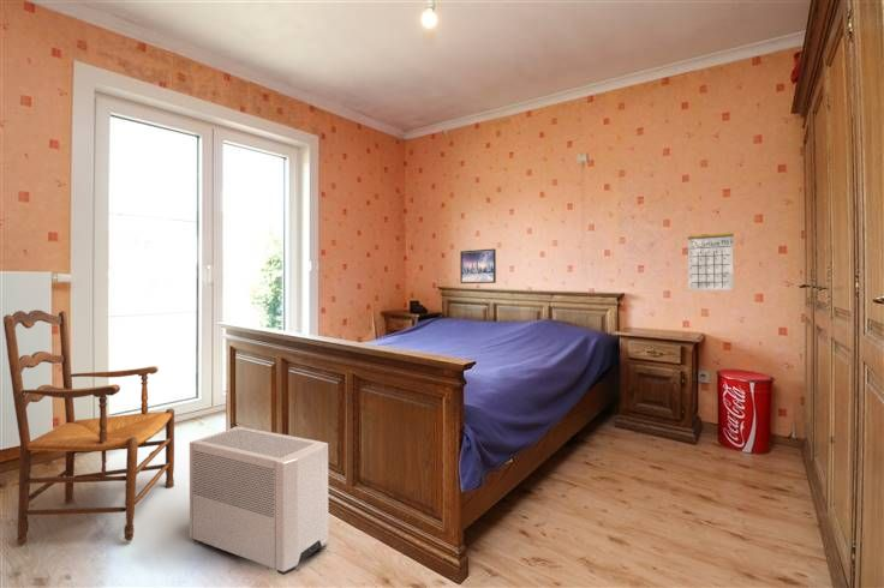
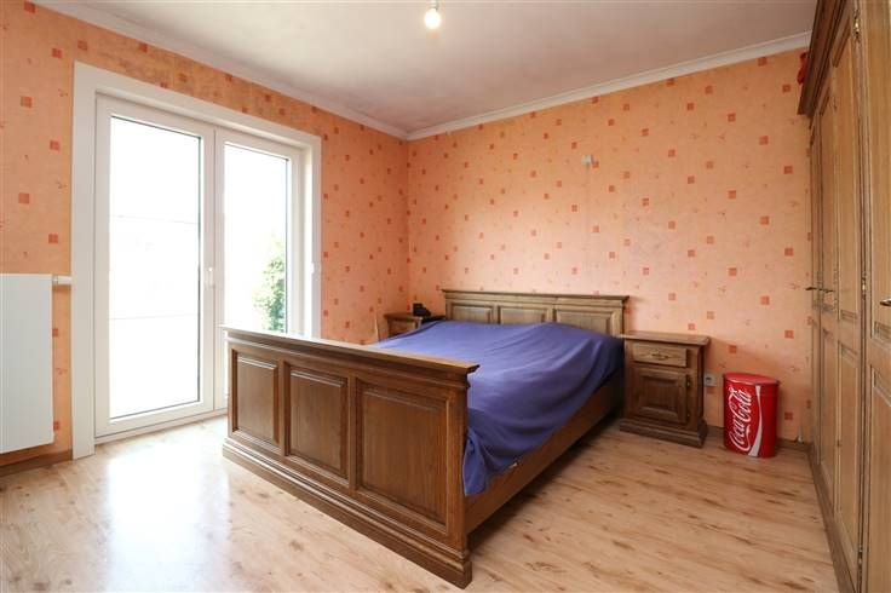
- armchair (100, 413)
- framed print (477, 266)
- calendar (710, 256)
- air purifier (259, 492)
